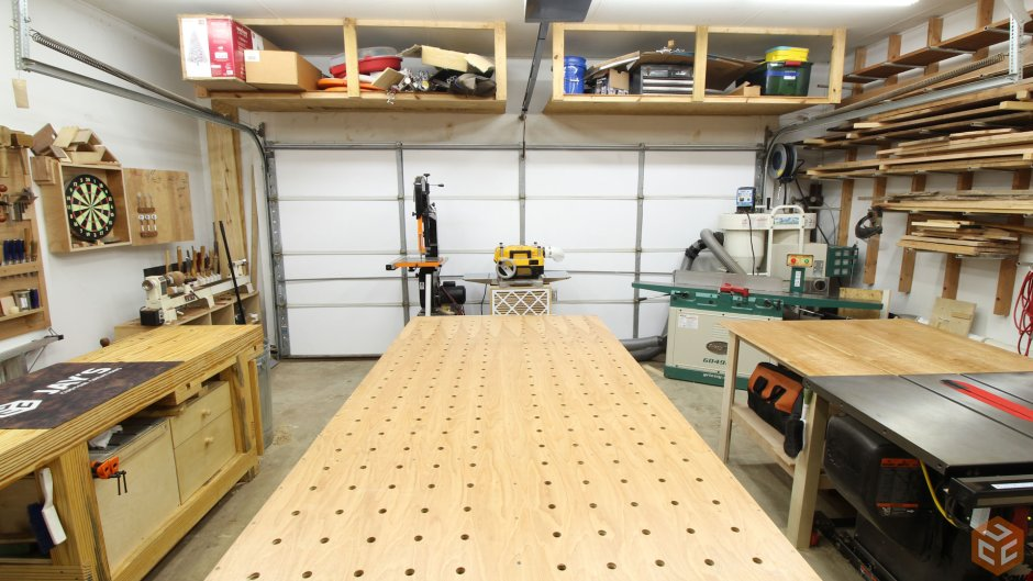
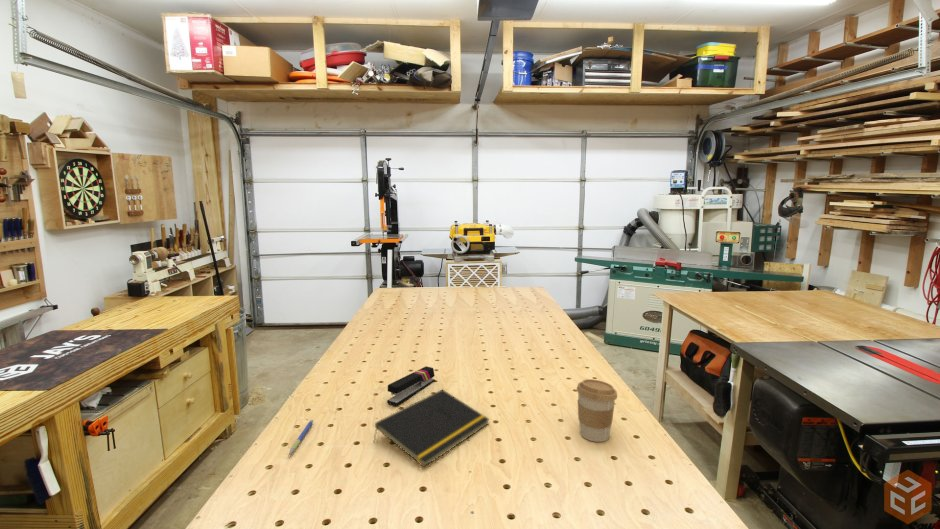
+ coffee cup (595, 408)
+ pen (301, 436)
+ stapler (412, 382)
+ notepad (434, 423)
